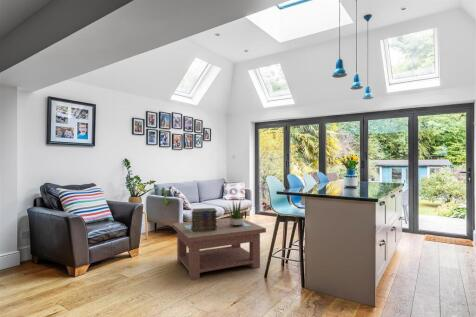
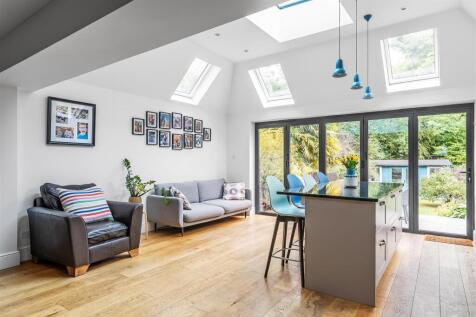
- coffee table (217, 244)
- book stack (204, 219)
- potted plant (236, 212)
